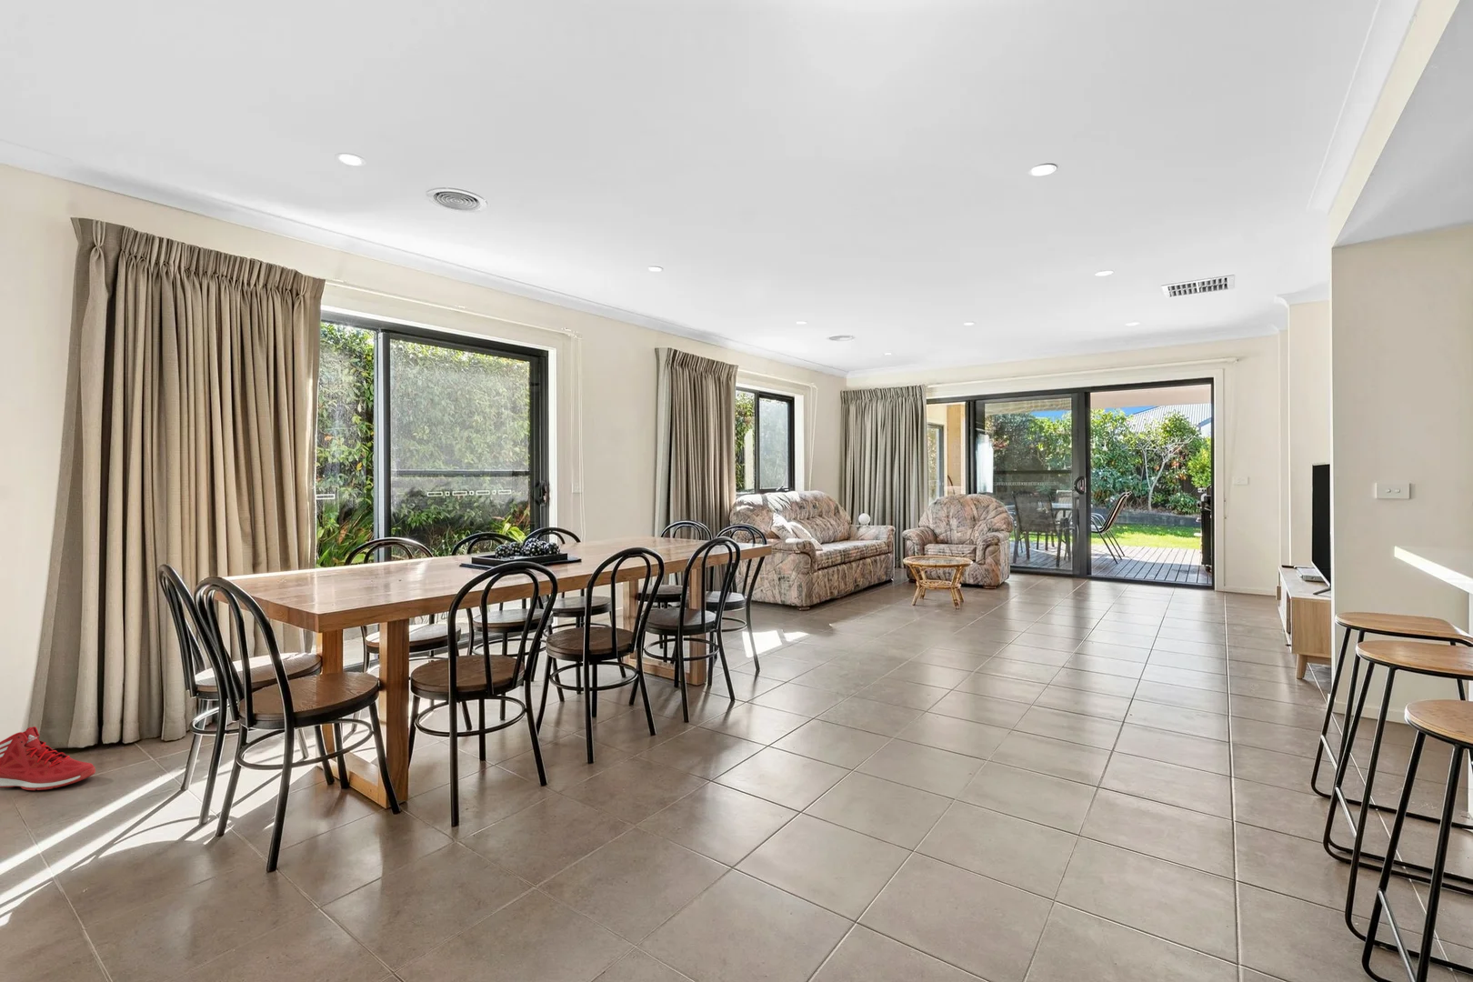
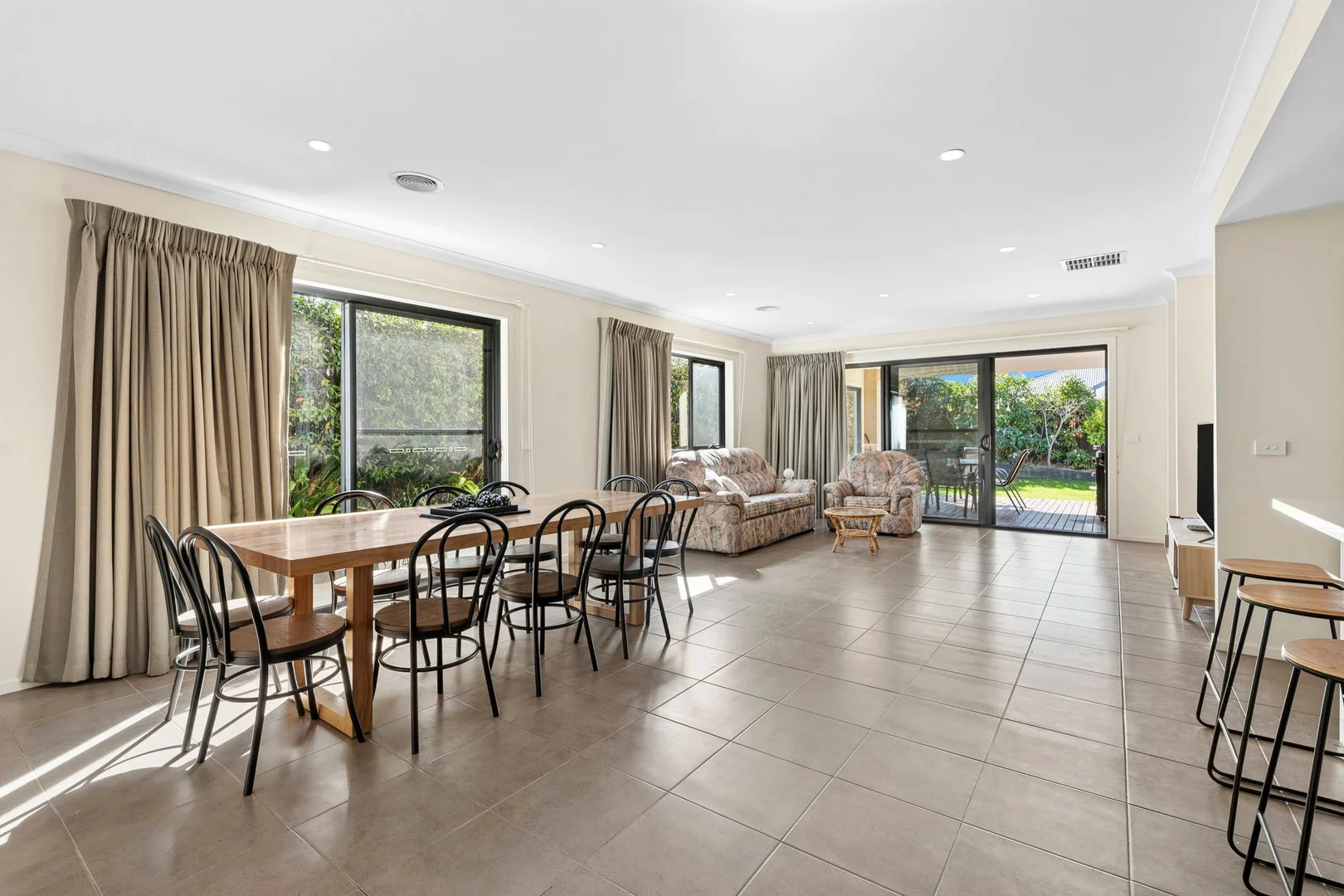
- sneaker (41, 755)
